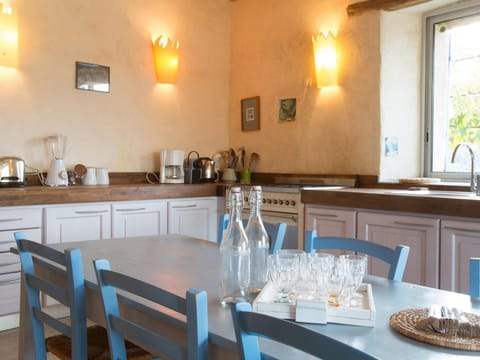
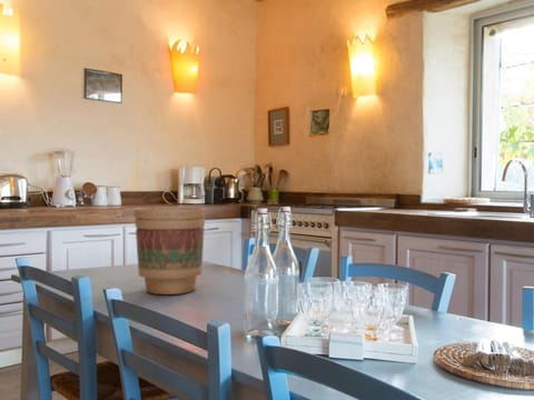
+ flower pot (170, 249)
